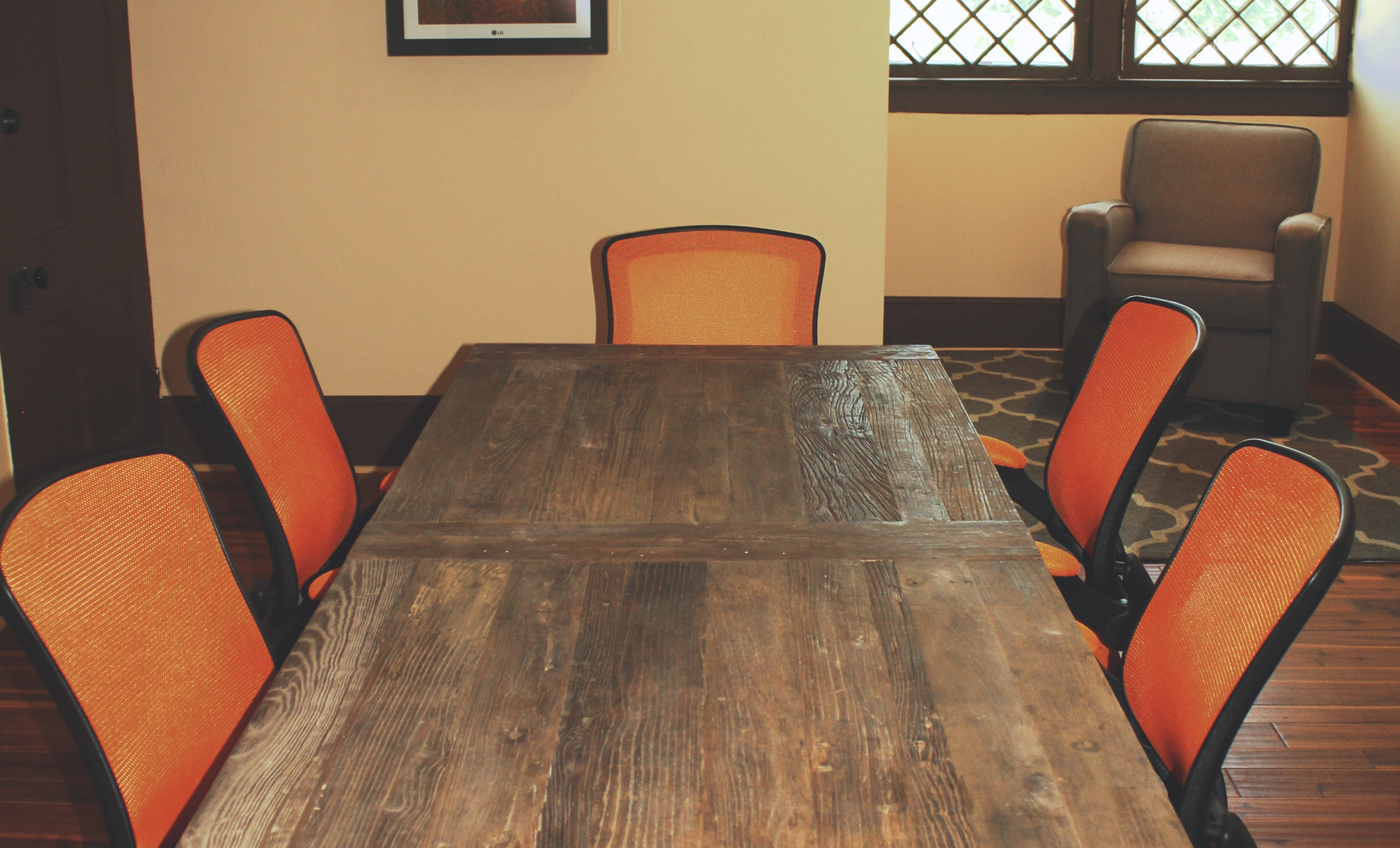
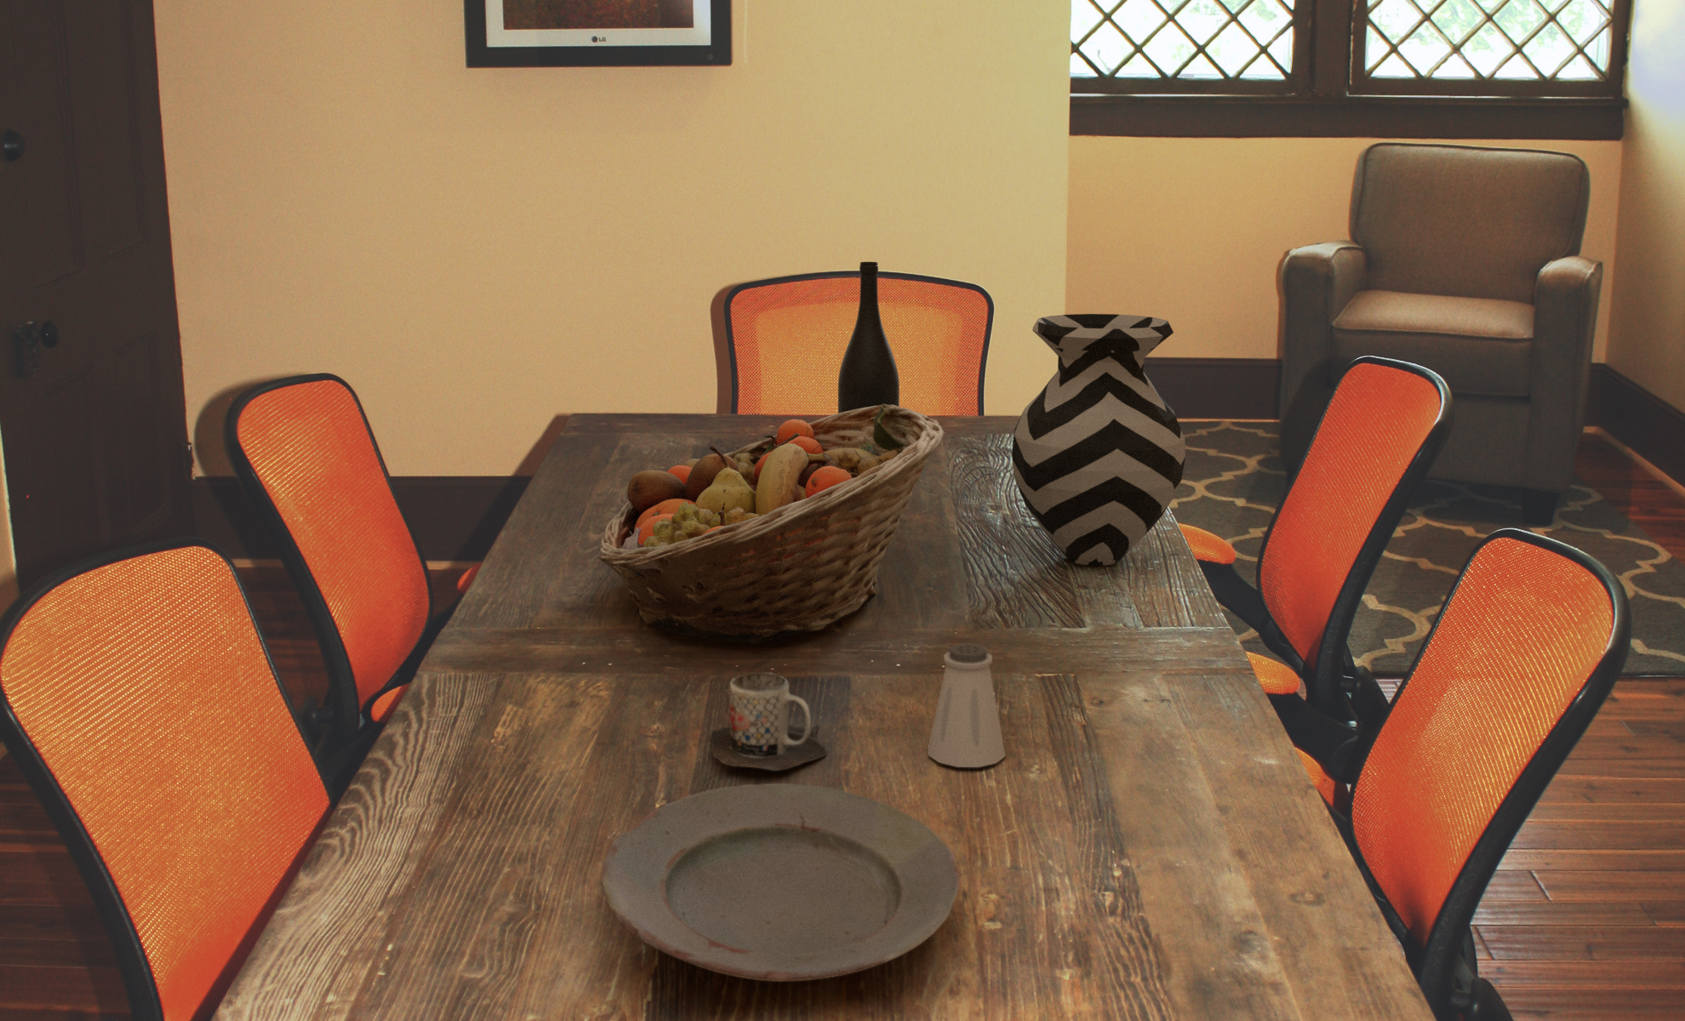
+ saltshaker (966, 701)
+ plate (781, 895)
+ mug (767, 715)
+ wine bottle (868, 372)
+ vase (1098, 442)
+ fruit basket (771, 511)
